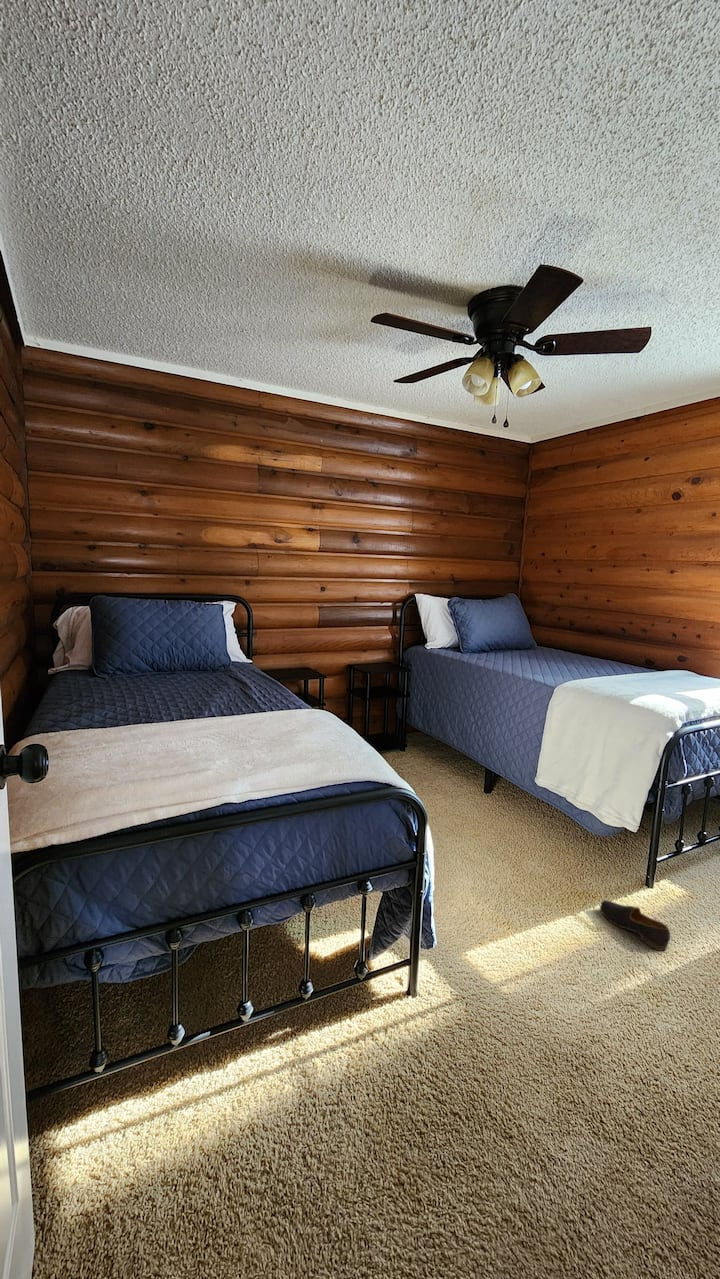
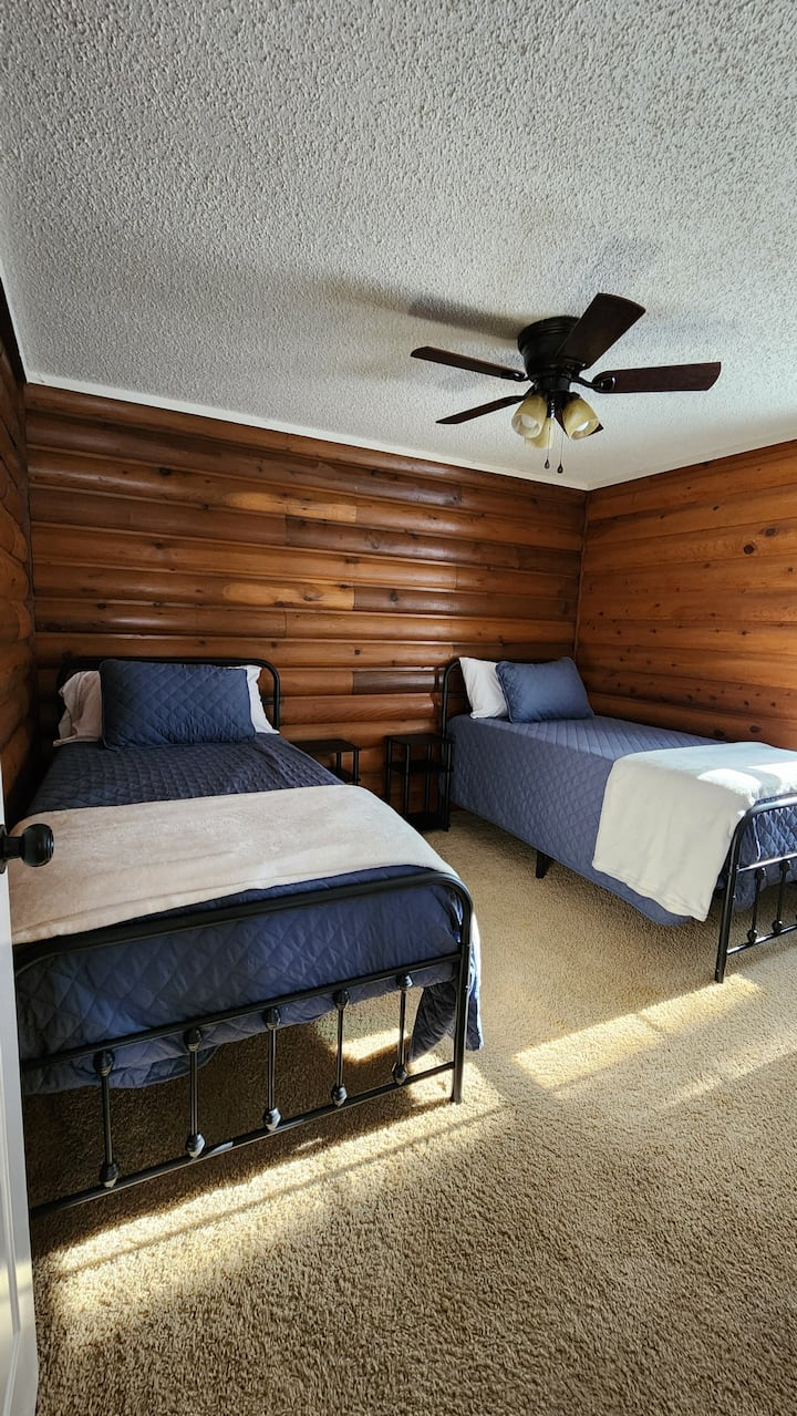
- shoe (634, 918)
